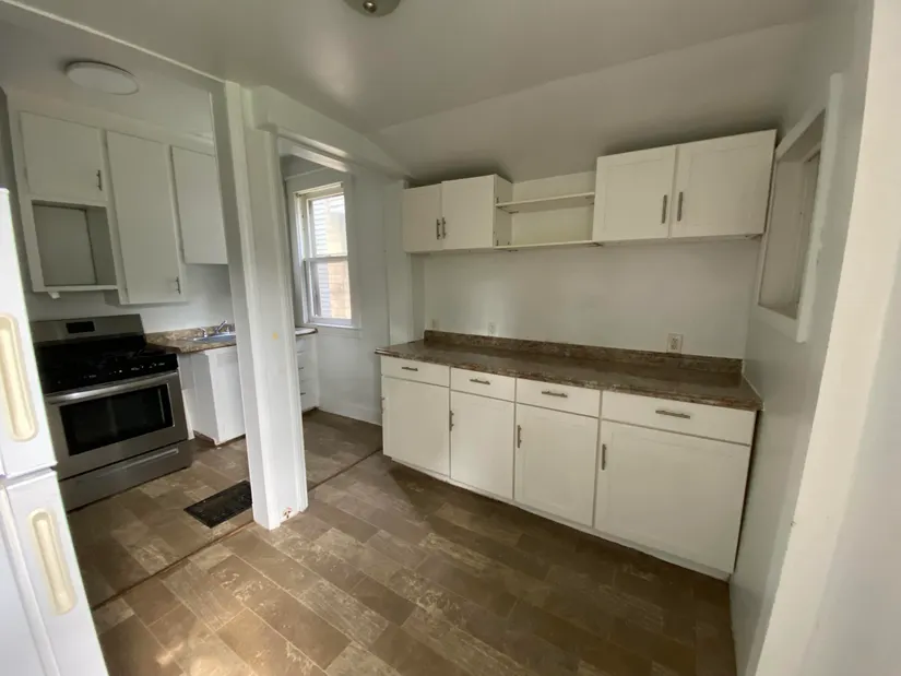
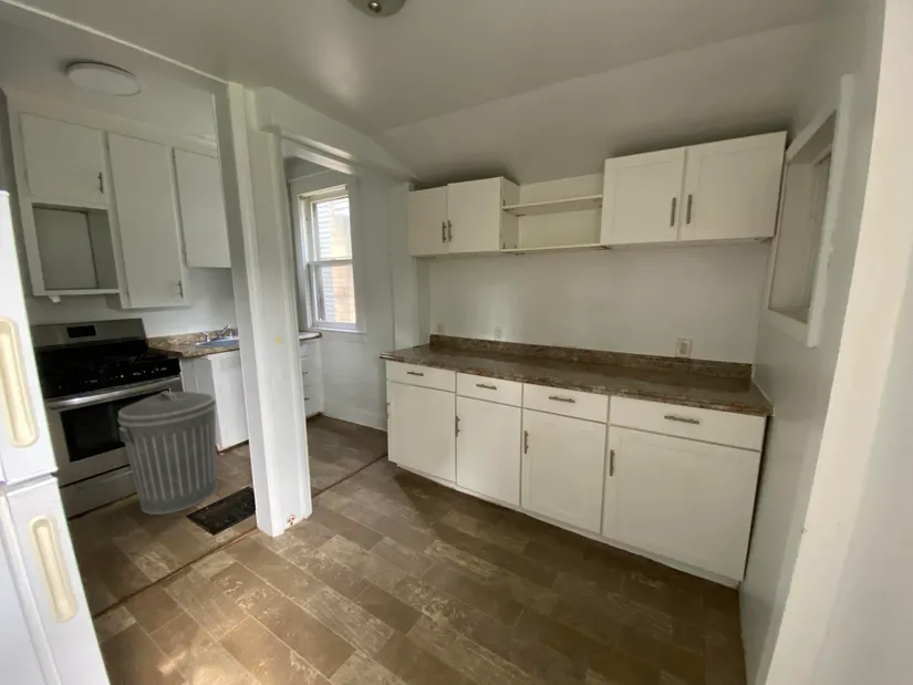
+ trash can (174, 445)
